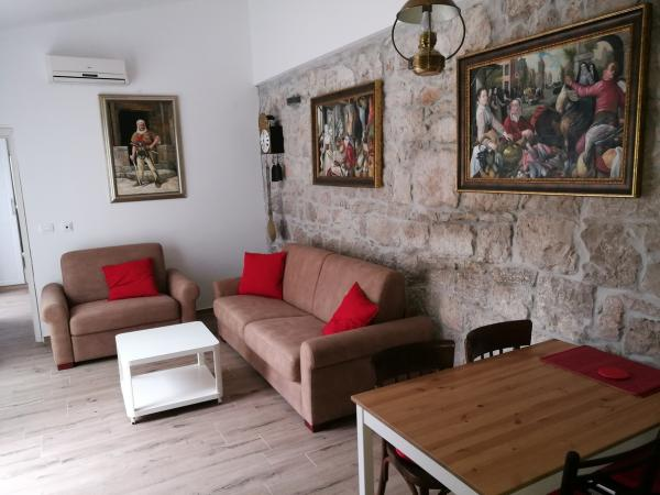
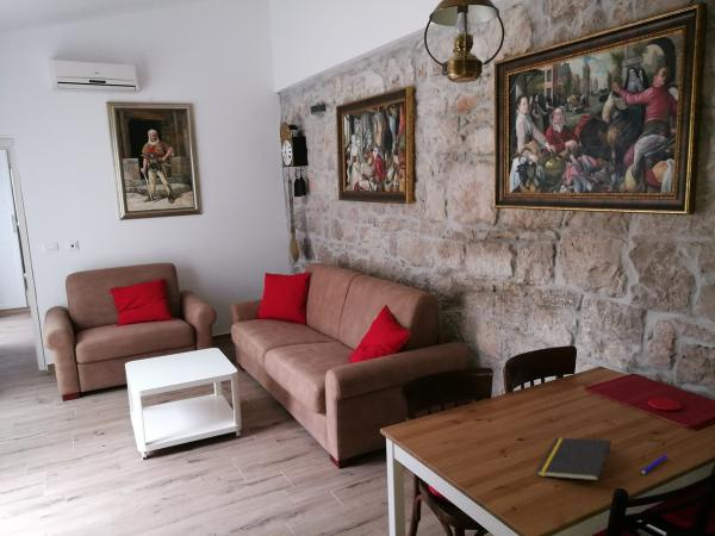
+ notepad (574, 457)
+ pen (653, 465)
